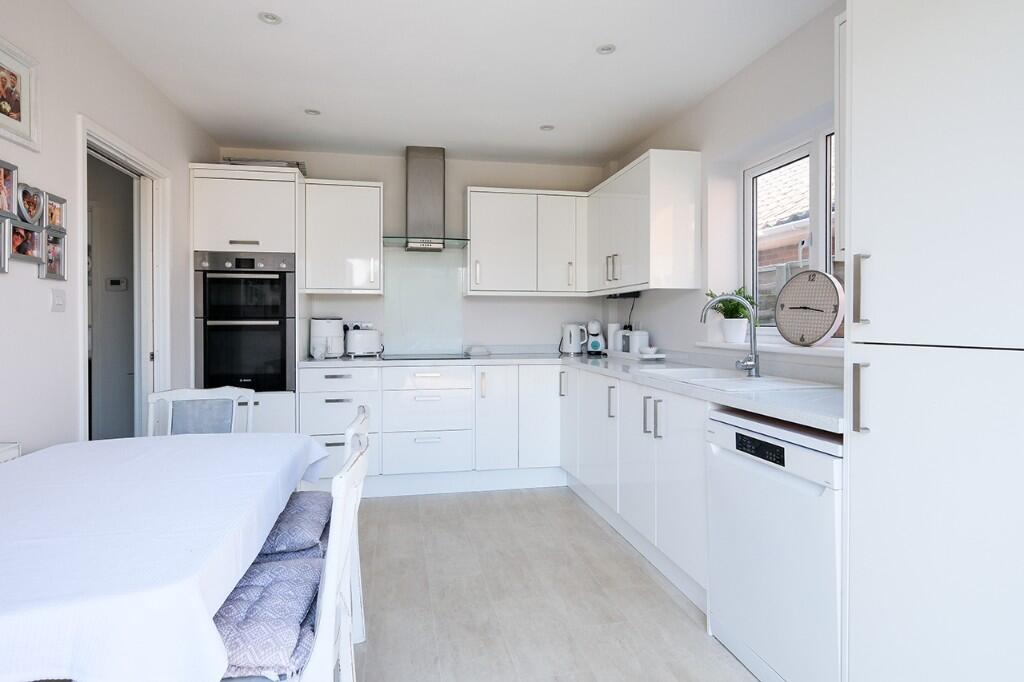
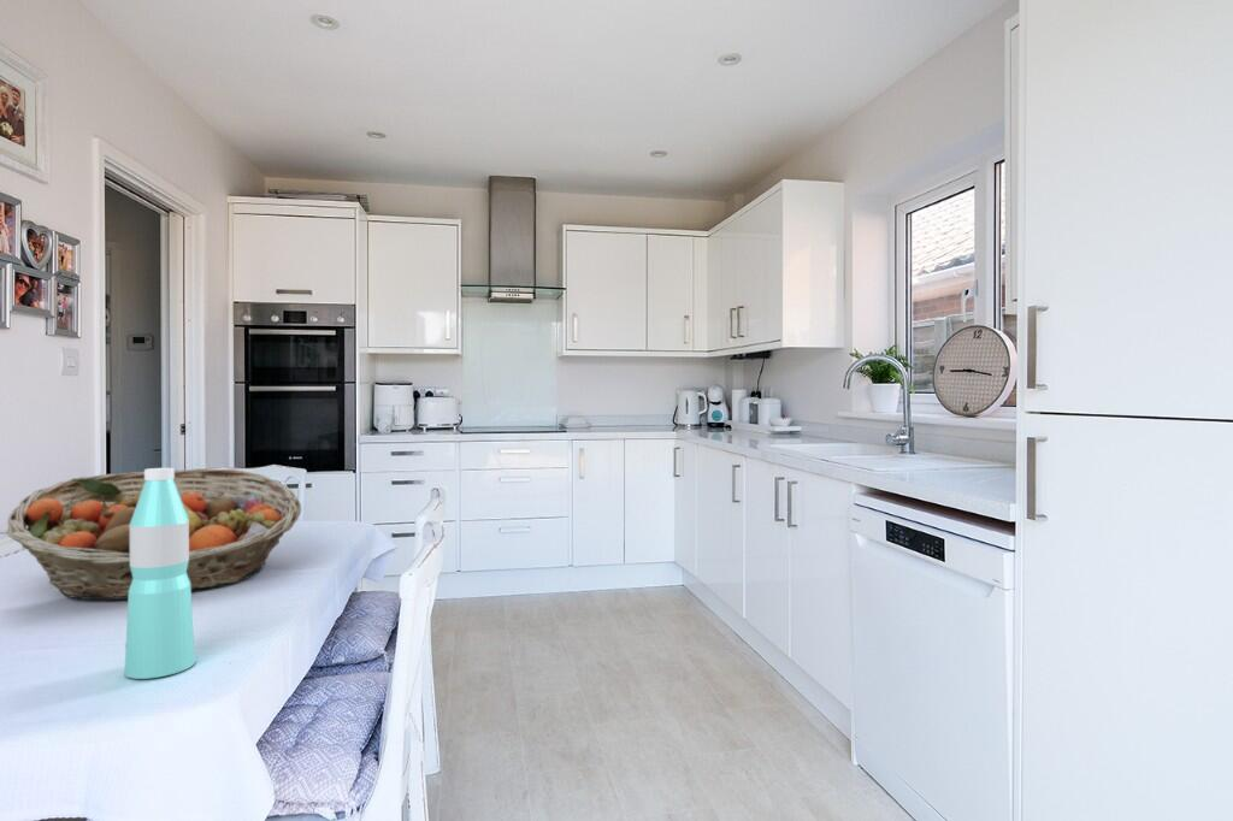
+ fruit basket (189, 526)
+ water bottle (159, 567)
